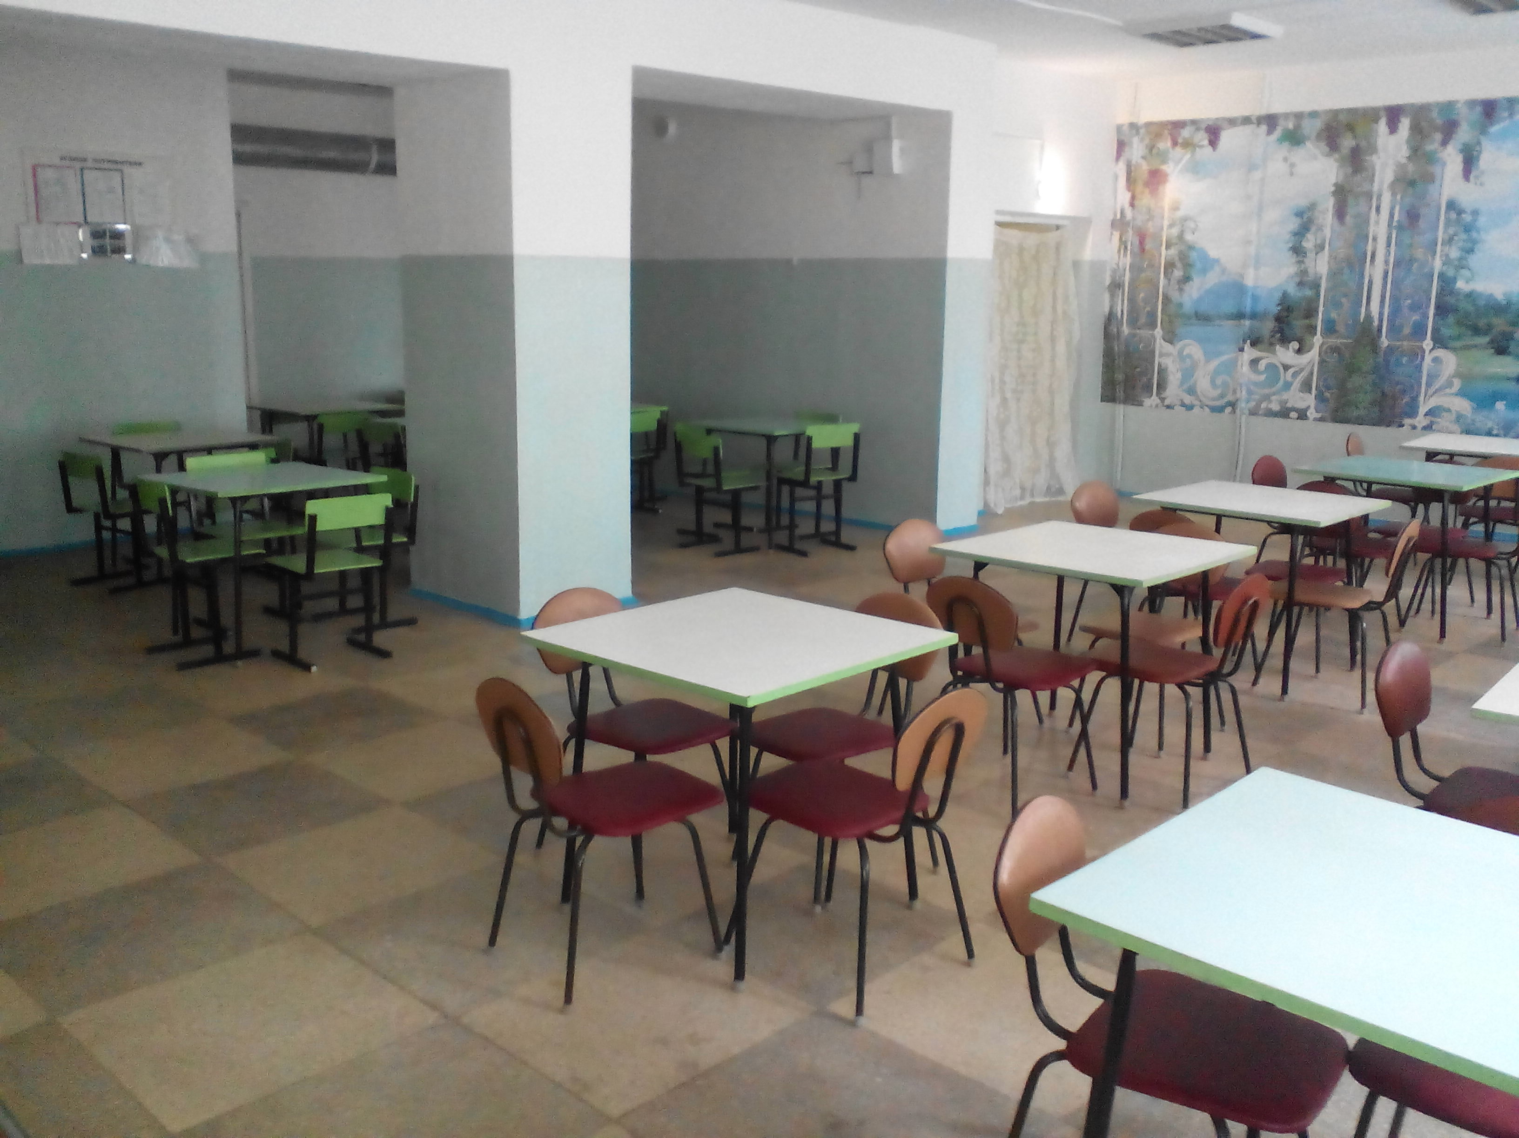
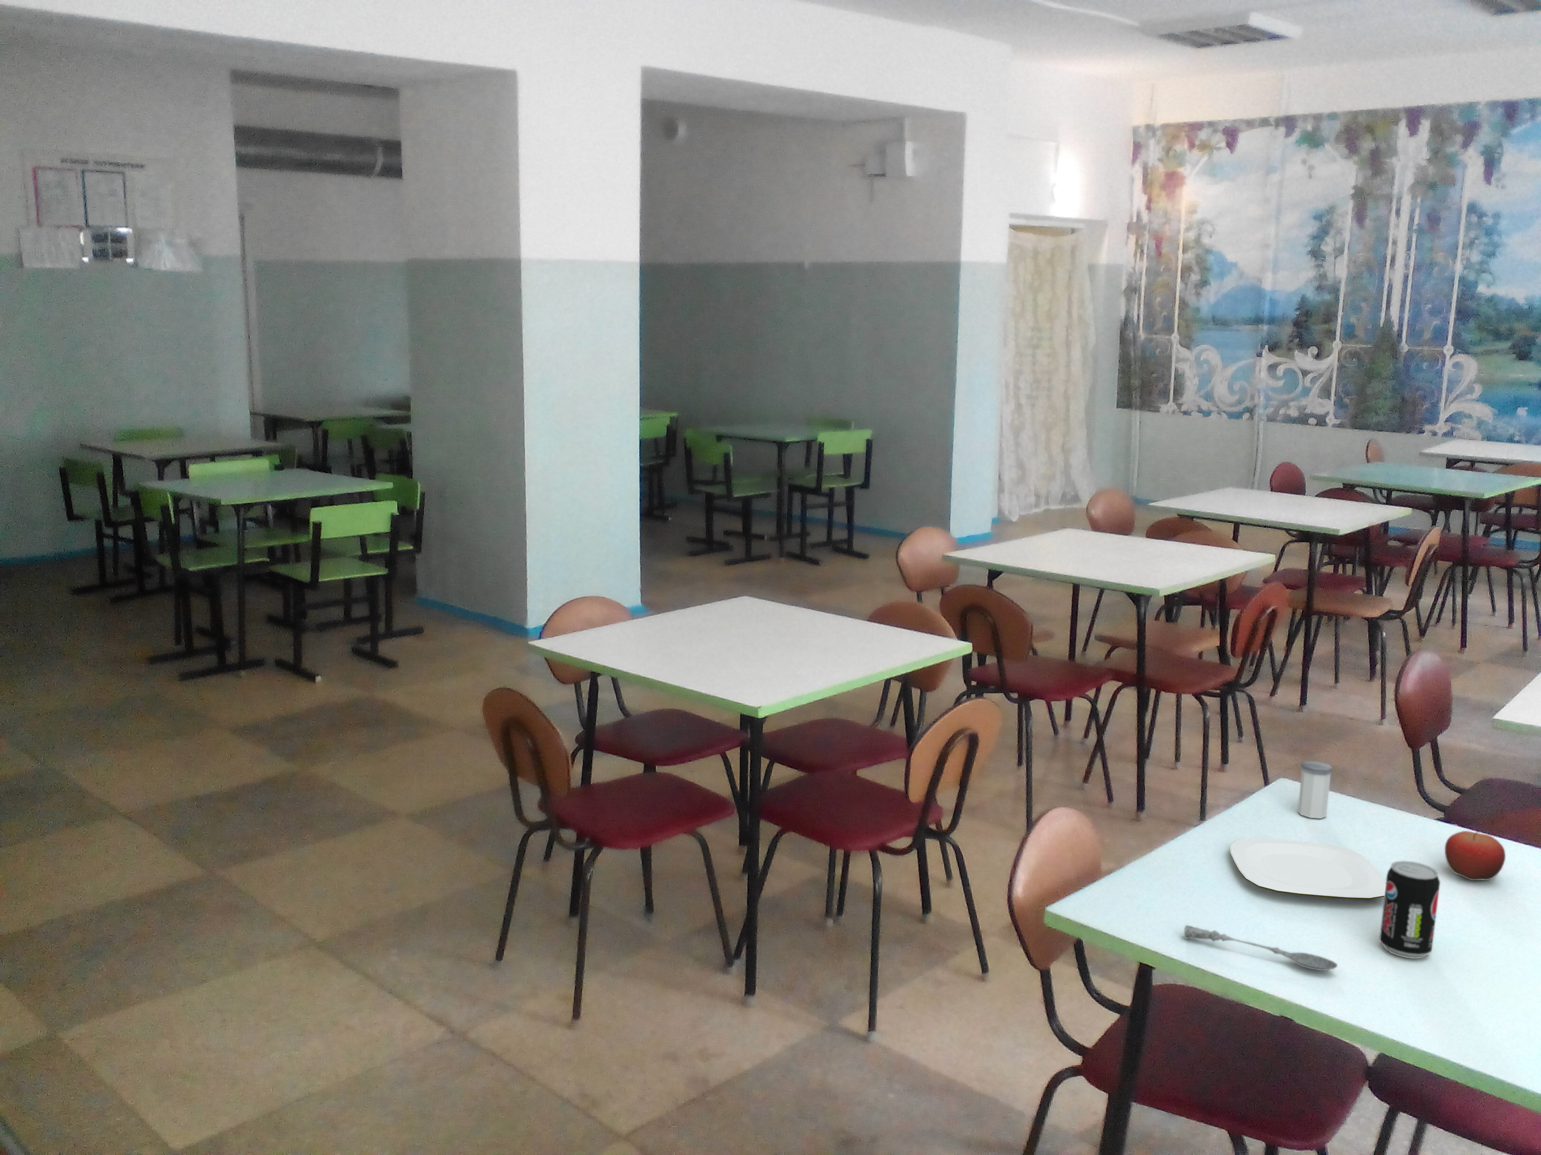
+ soupspoon (1259, 946)
+ beverage can (1409, 909)
+ salt shaker (1314, 790)
+ plate (1304, 870)
+ fruit (1474, 852)
